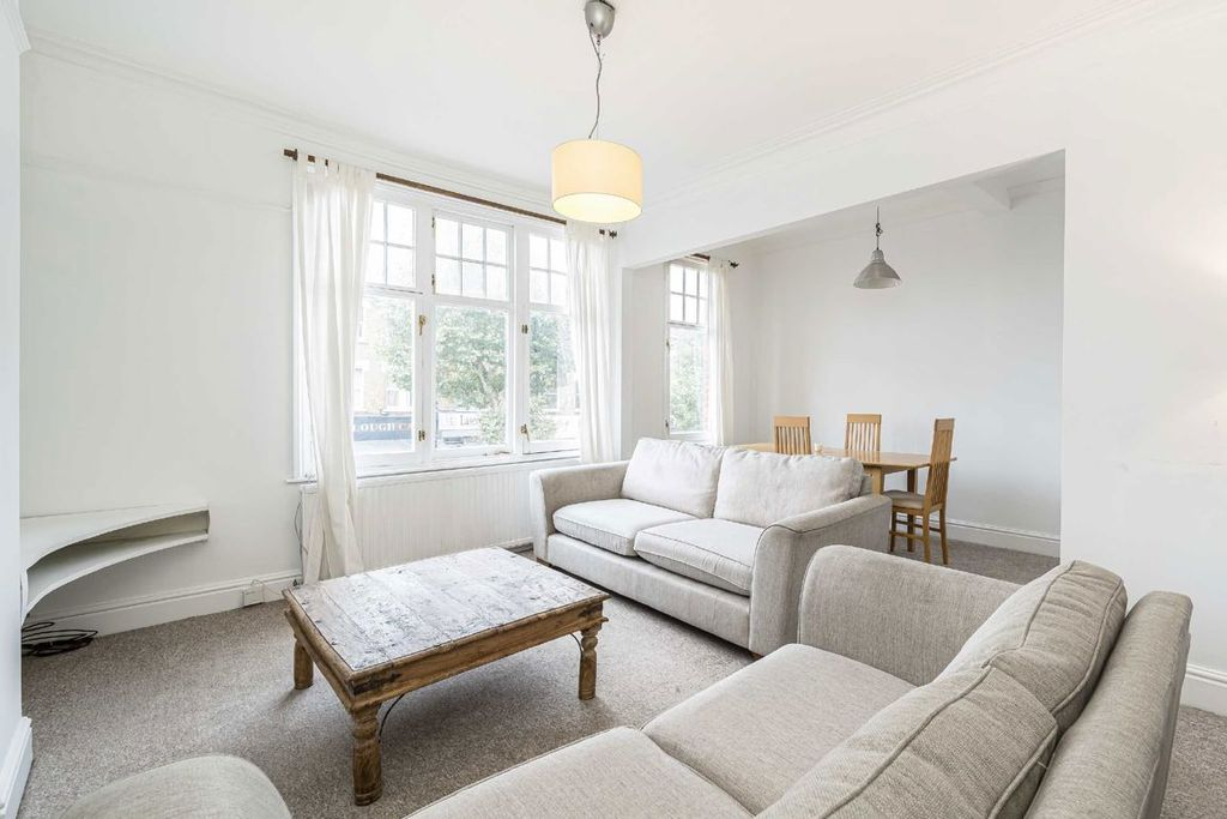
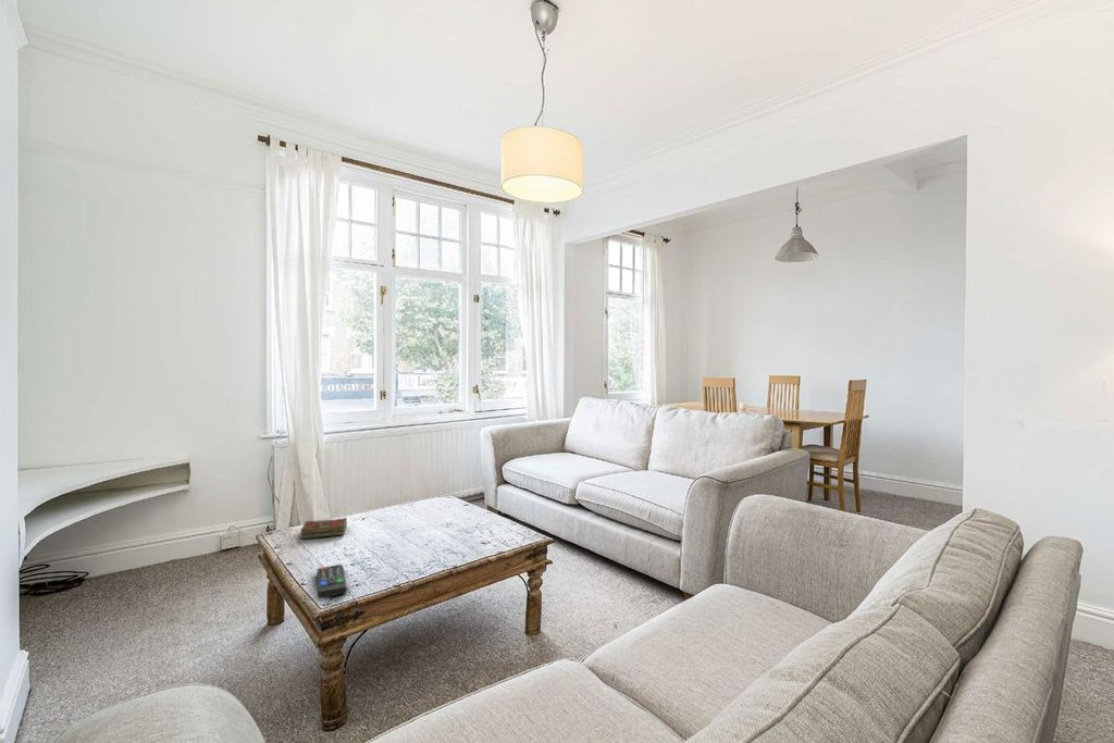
+ book (324, 527)
+ remote control (331, 580)
